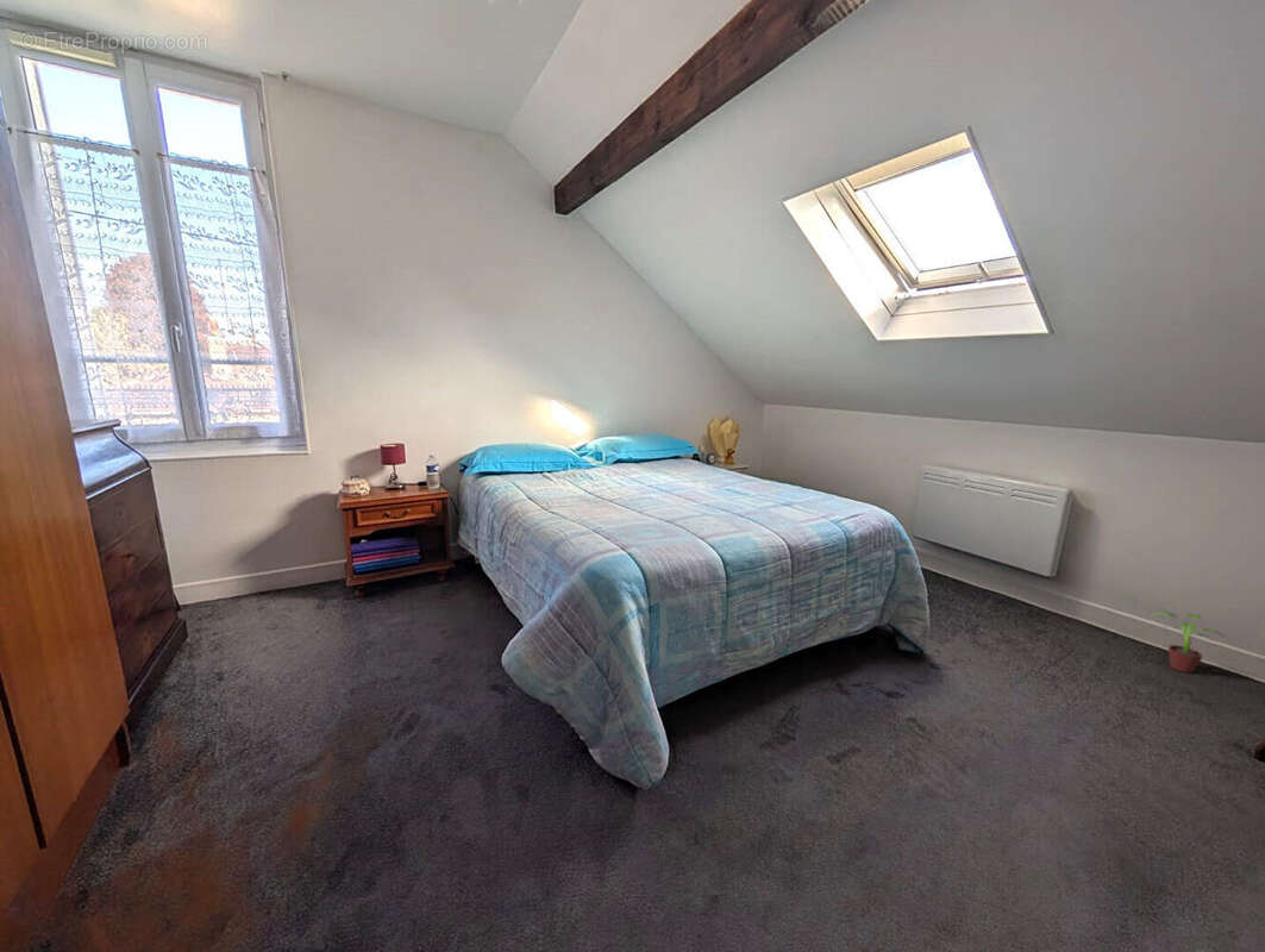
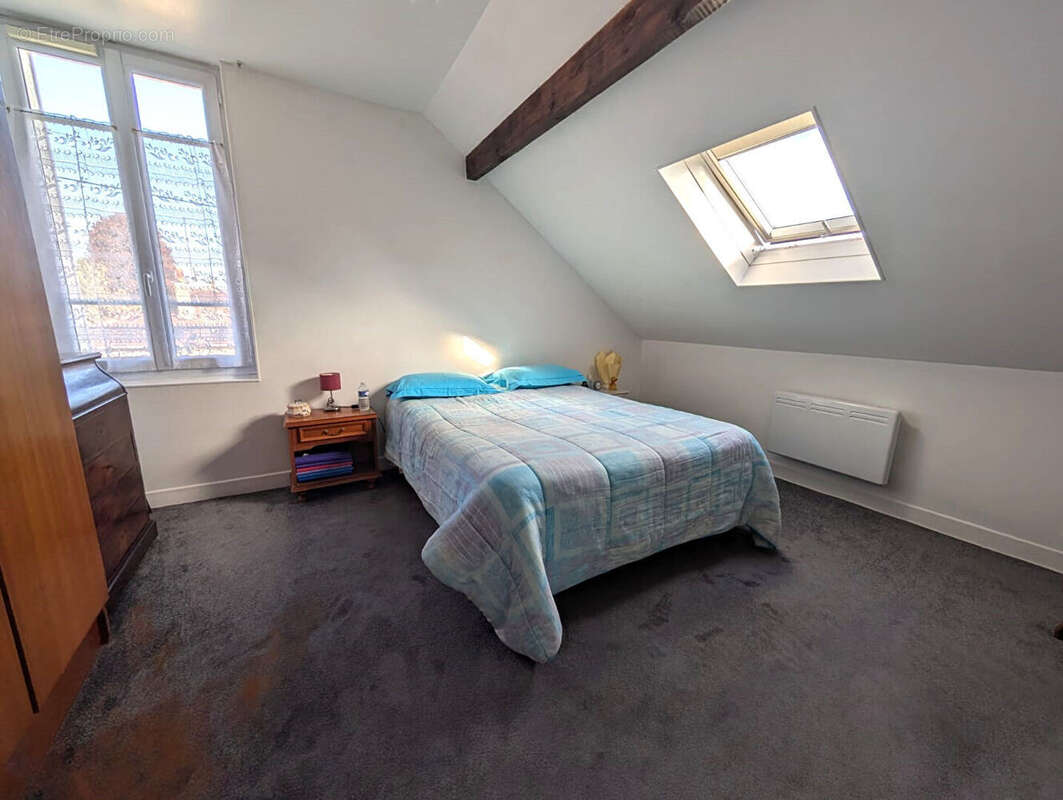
- potted plant (1184, 641)
